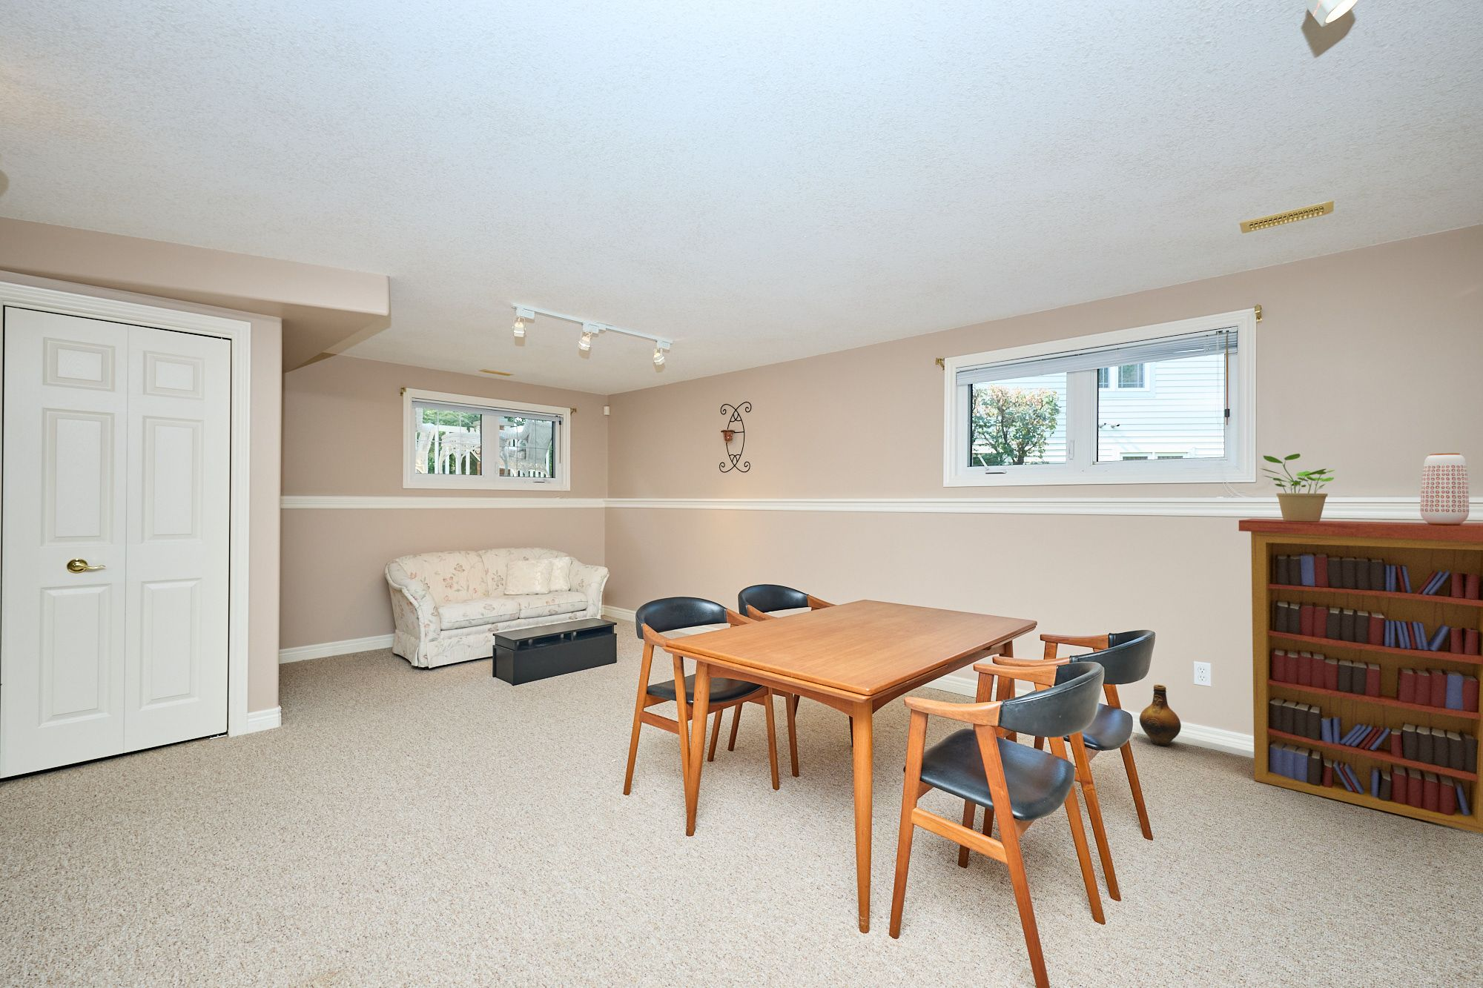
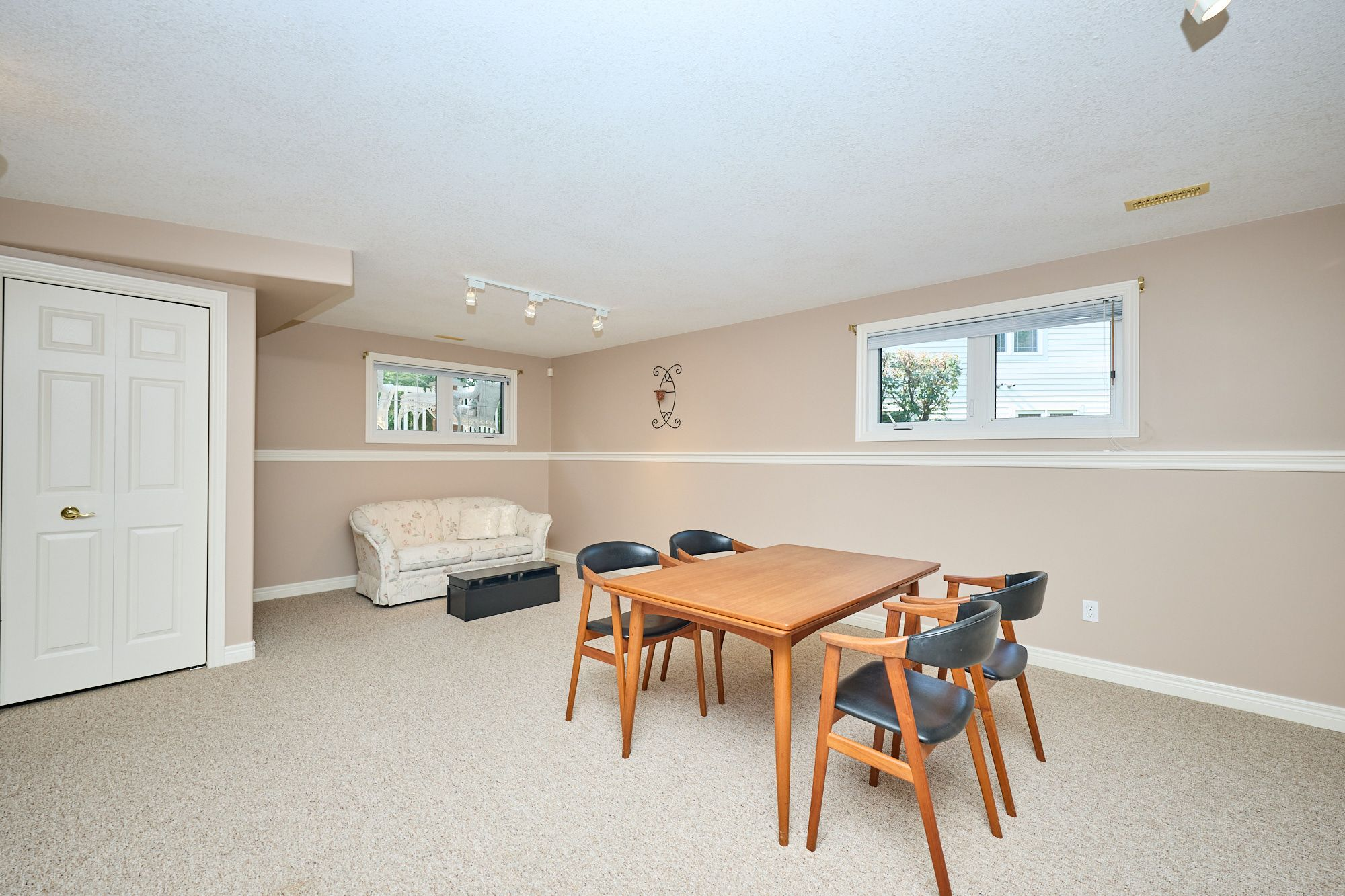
- bookcase (1366, 657)
- planter (1443, 487)
- ceramic jug (1160, 713)
- potted plant (1298, 485)
